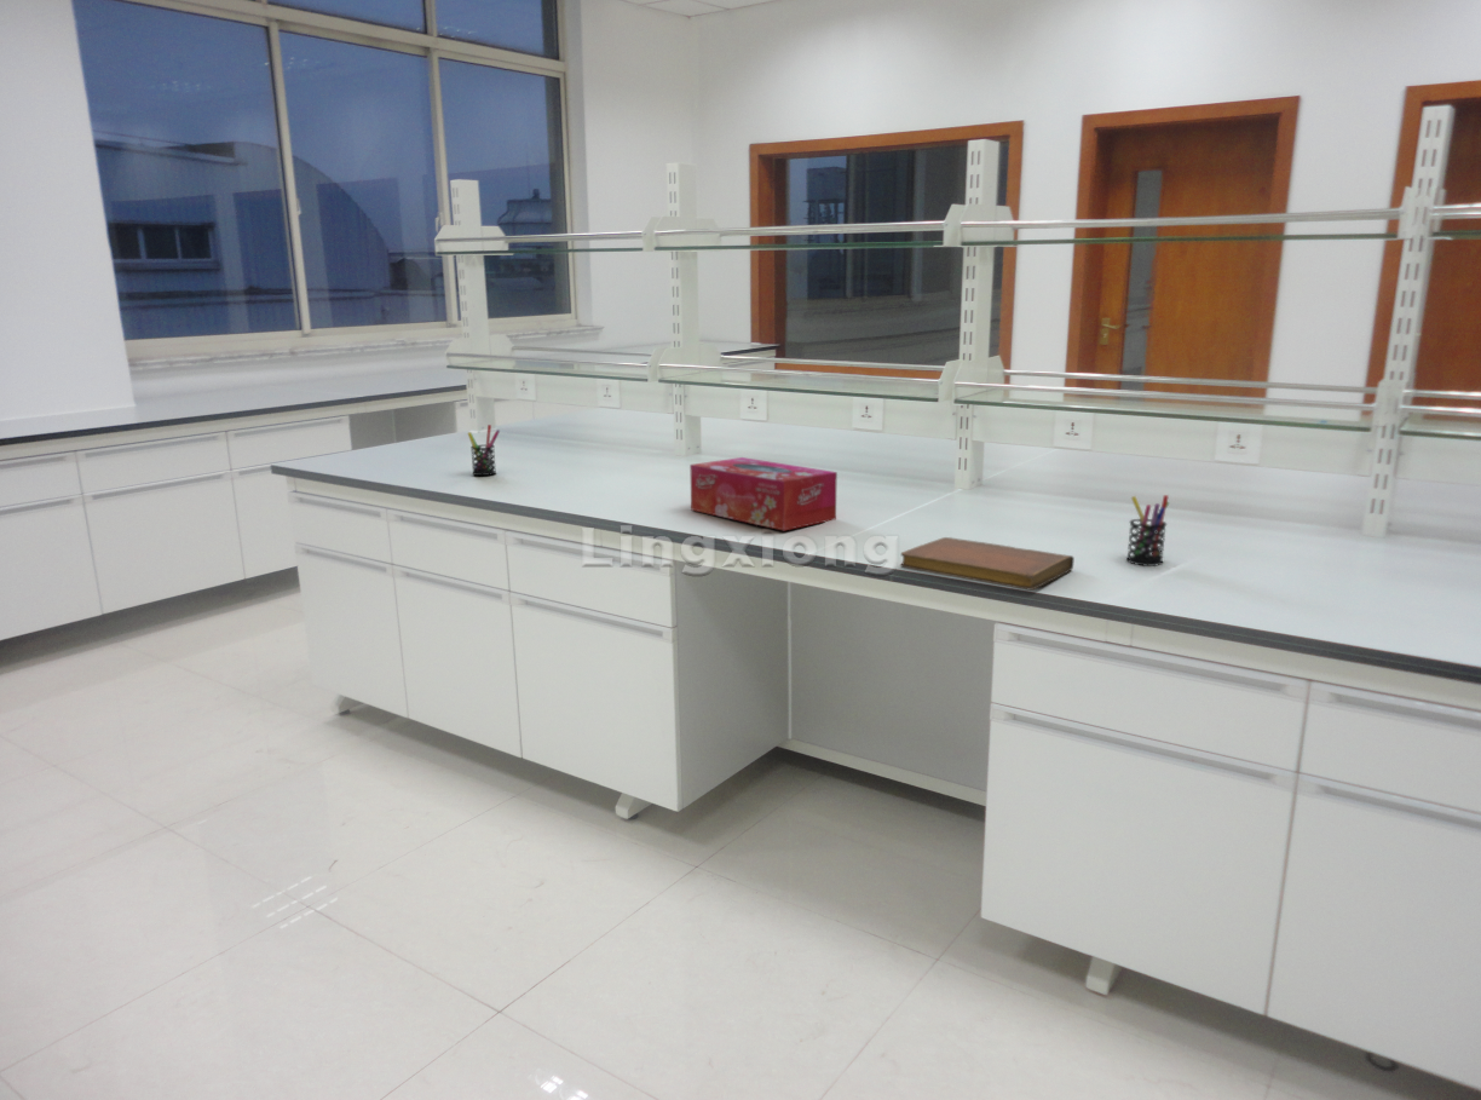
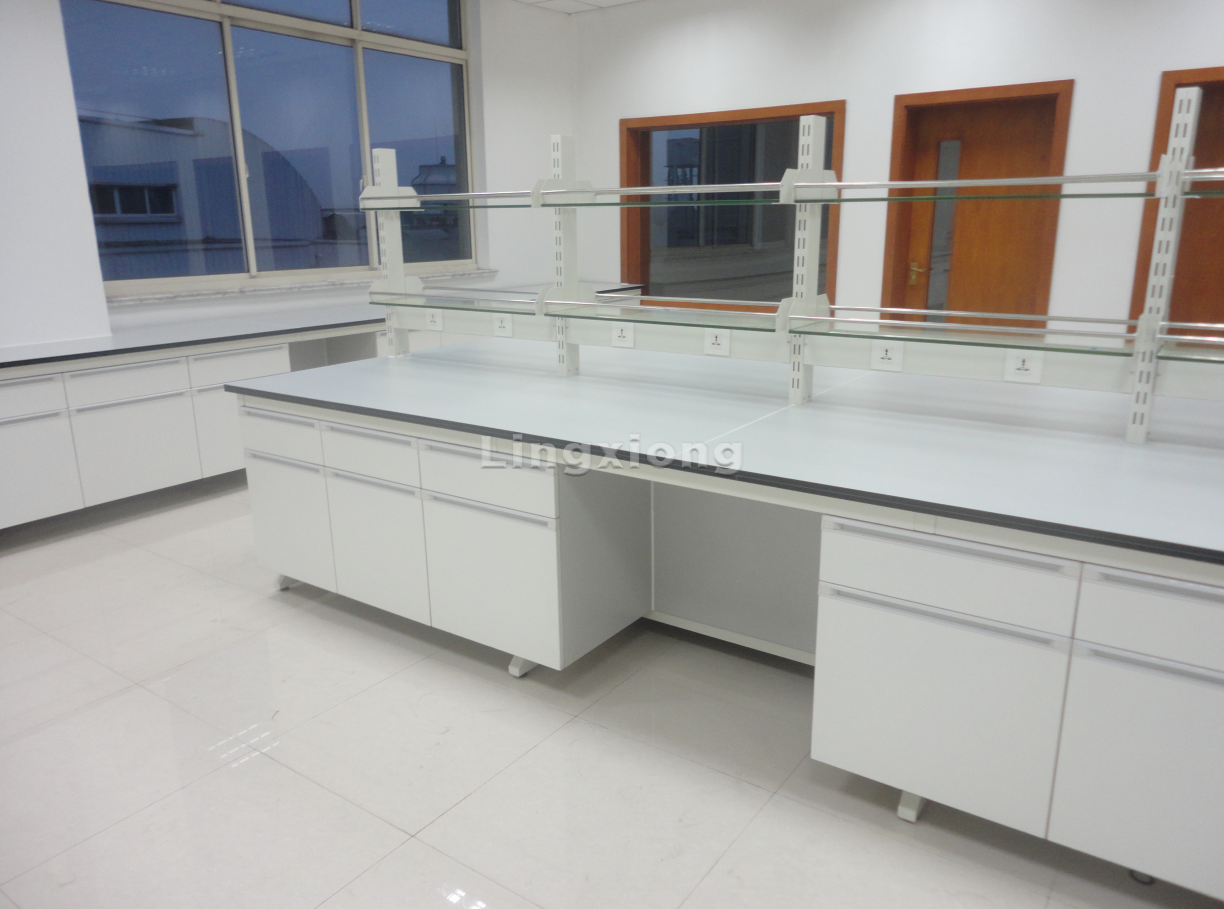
- pen holder (482, 449)
- notebook (985, 560)
- tissue box (761, 491)
- pen holder (1152, 526)
